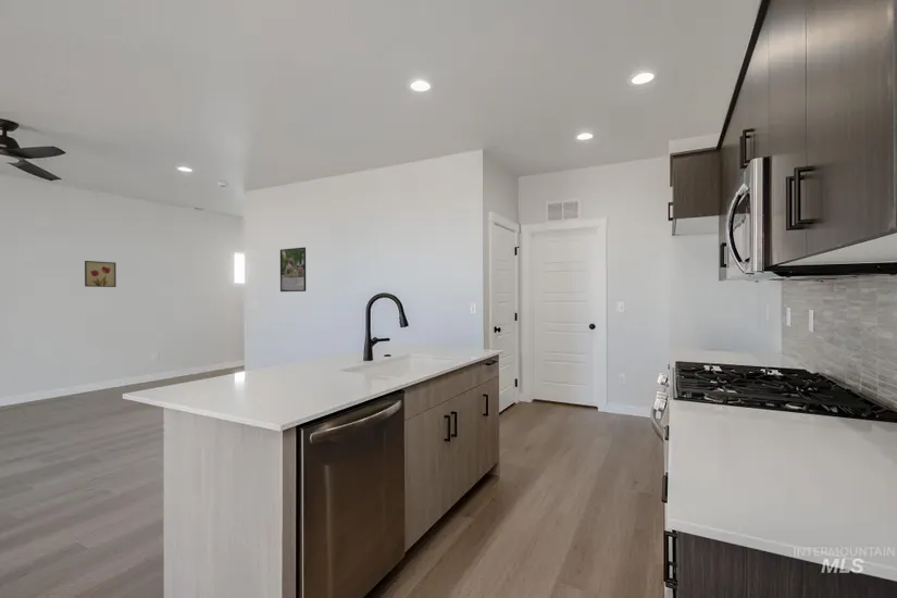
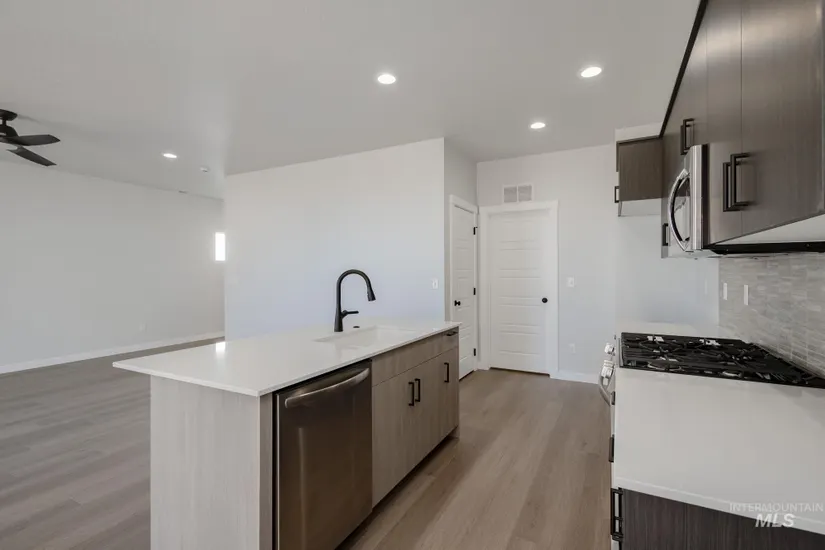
- wall art (100, 274)
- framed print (292, 270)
